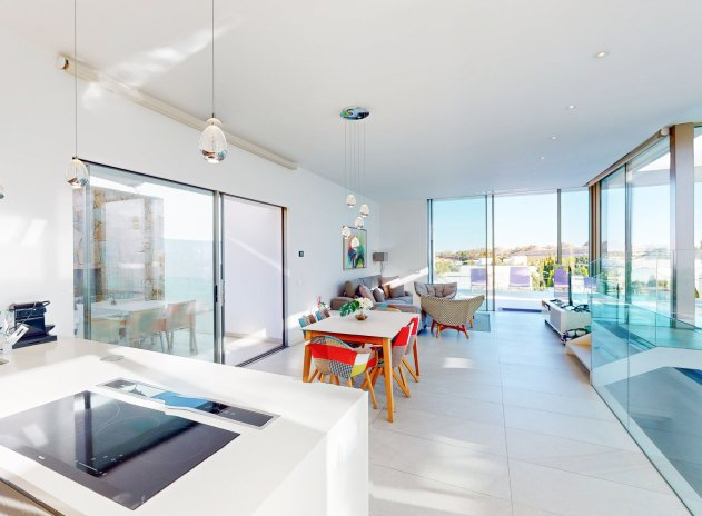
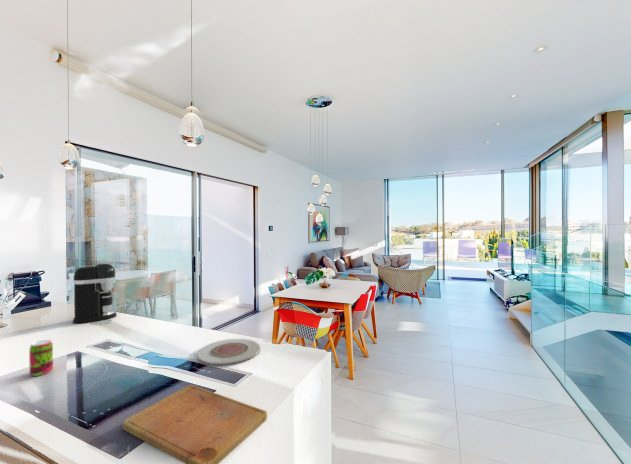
+ plate (229, 350)
+ coffee maker (95, 291)
+ beverage can (41, 357)
+ cutting board (196, 419)
